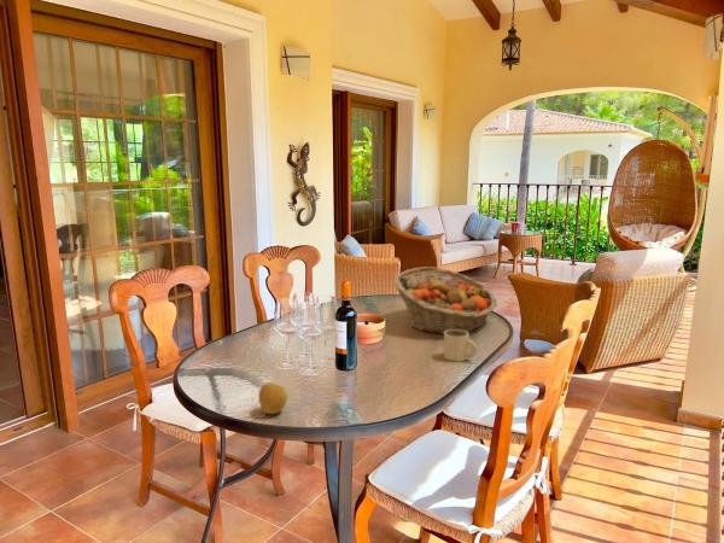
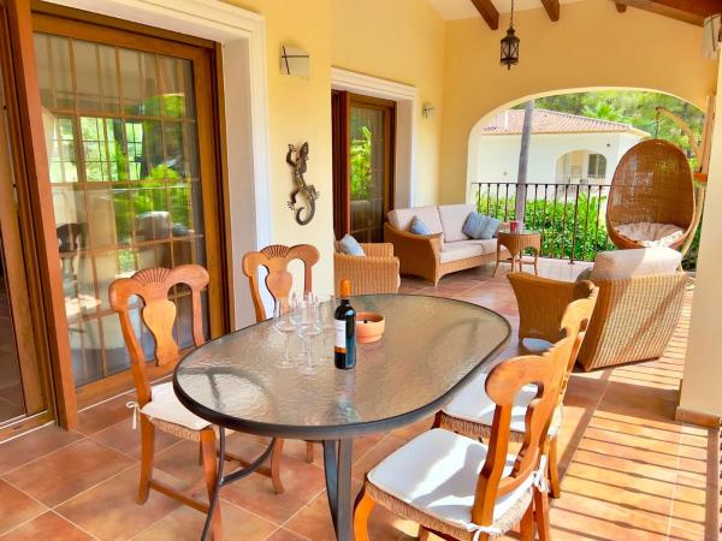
- mug (460, 345)
- fruit basket (444, 298)
- apple (273, 397)
